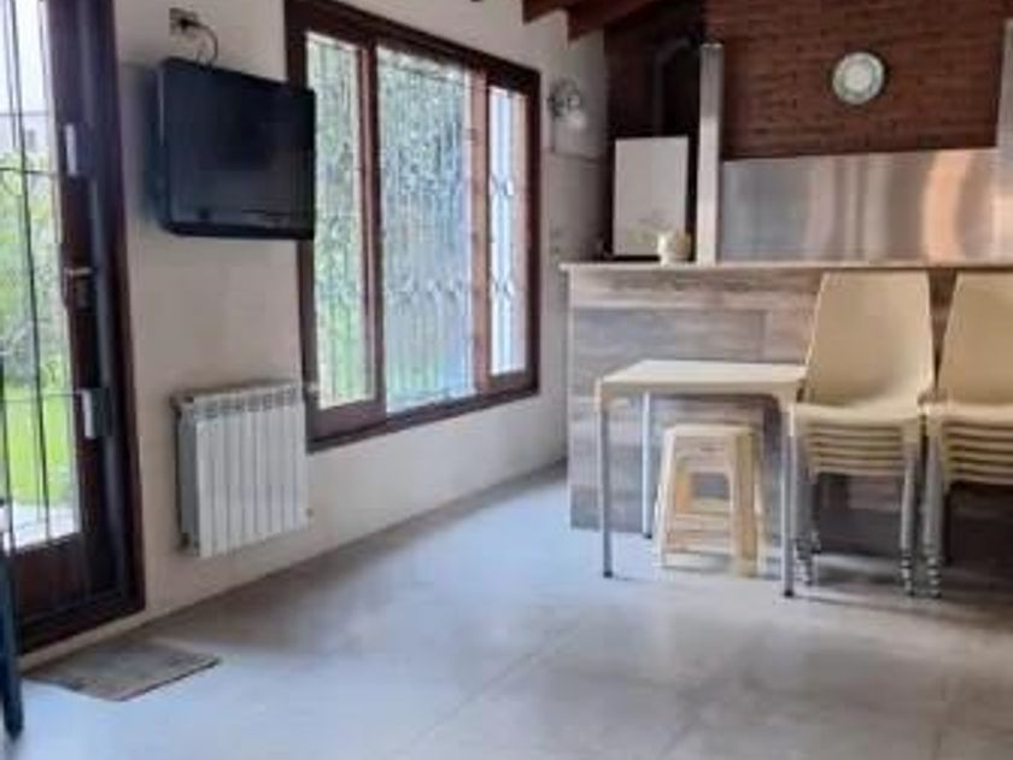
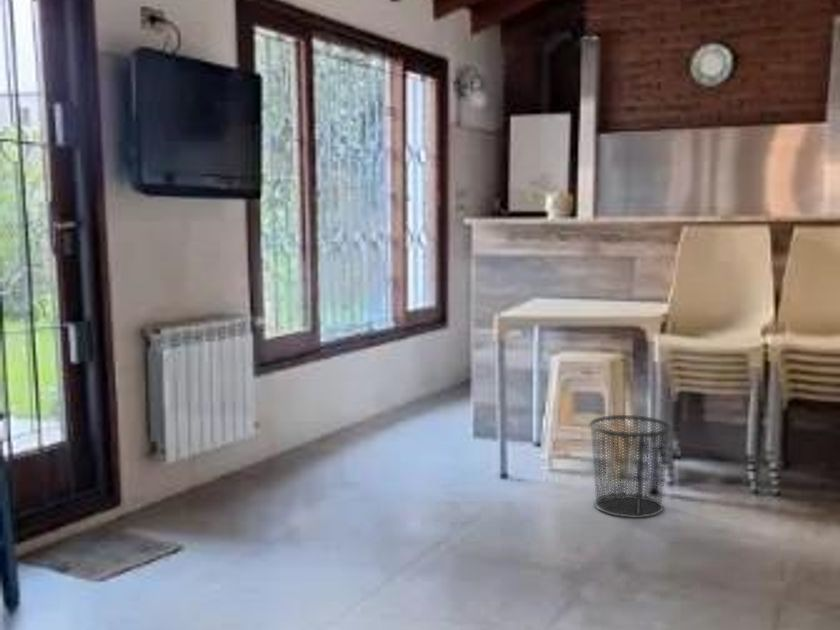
+ waste bin (629, 465)
